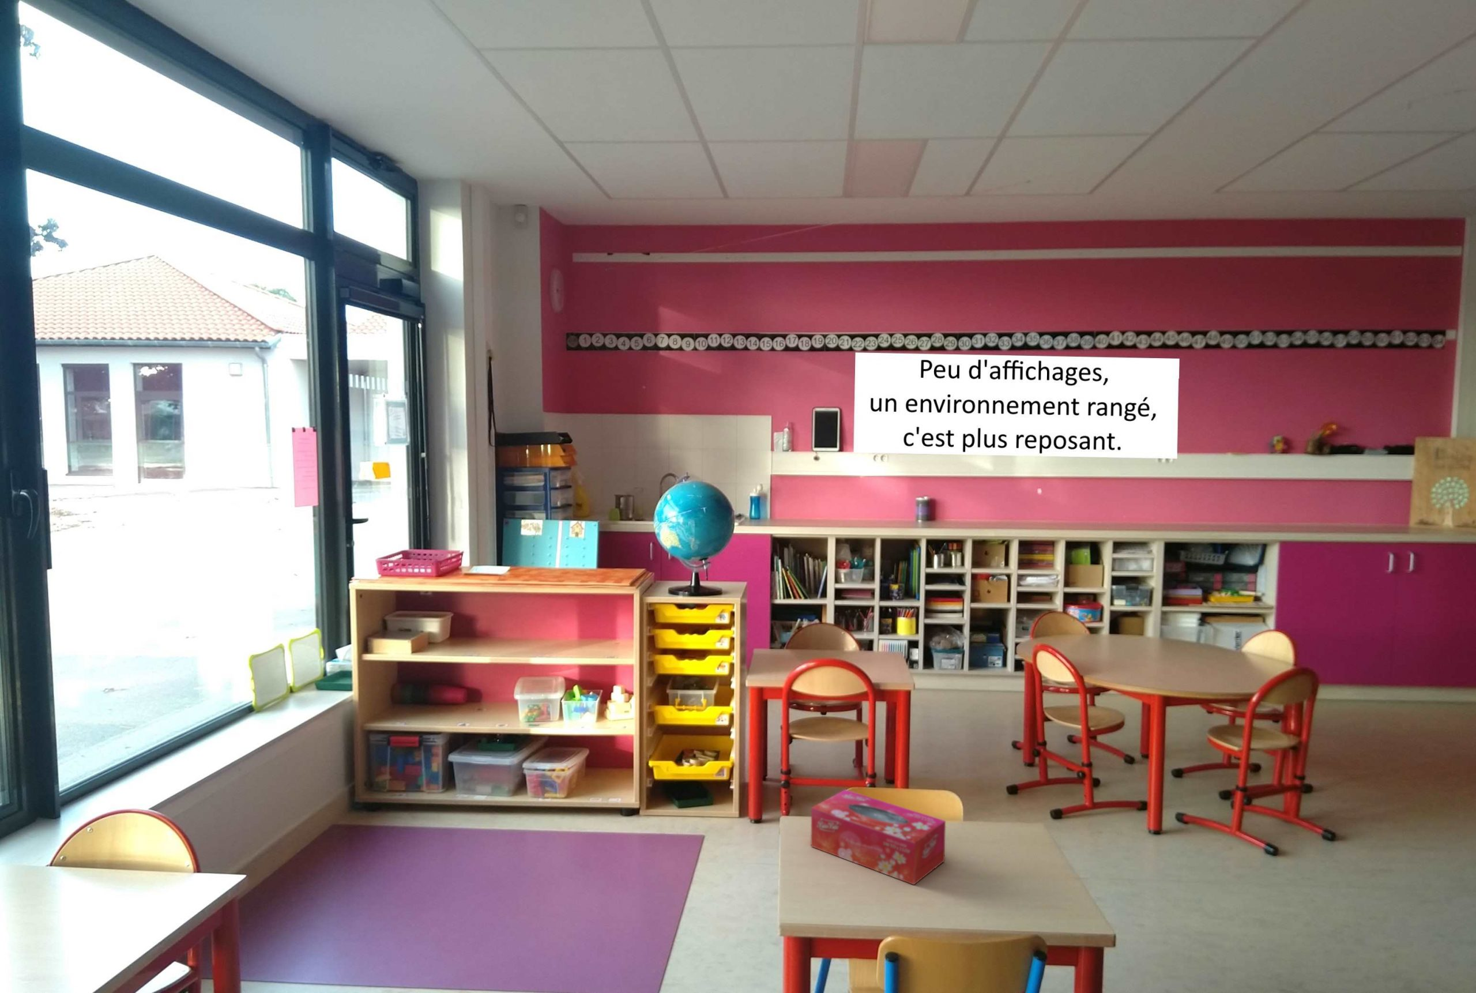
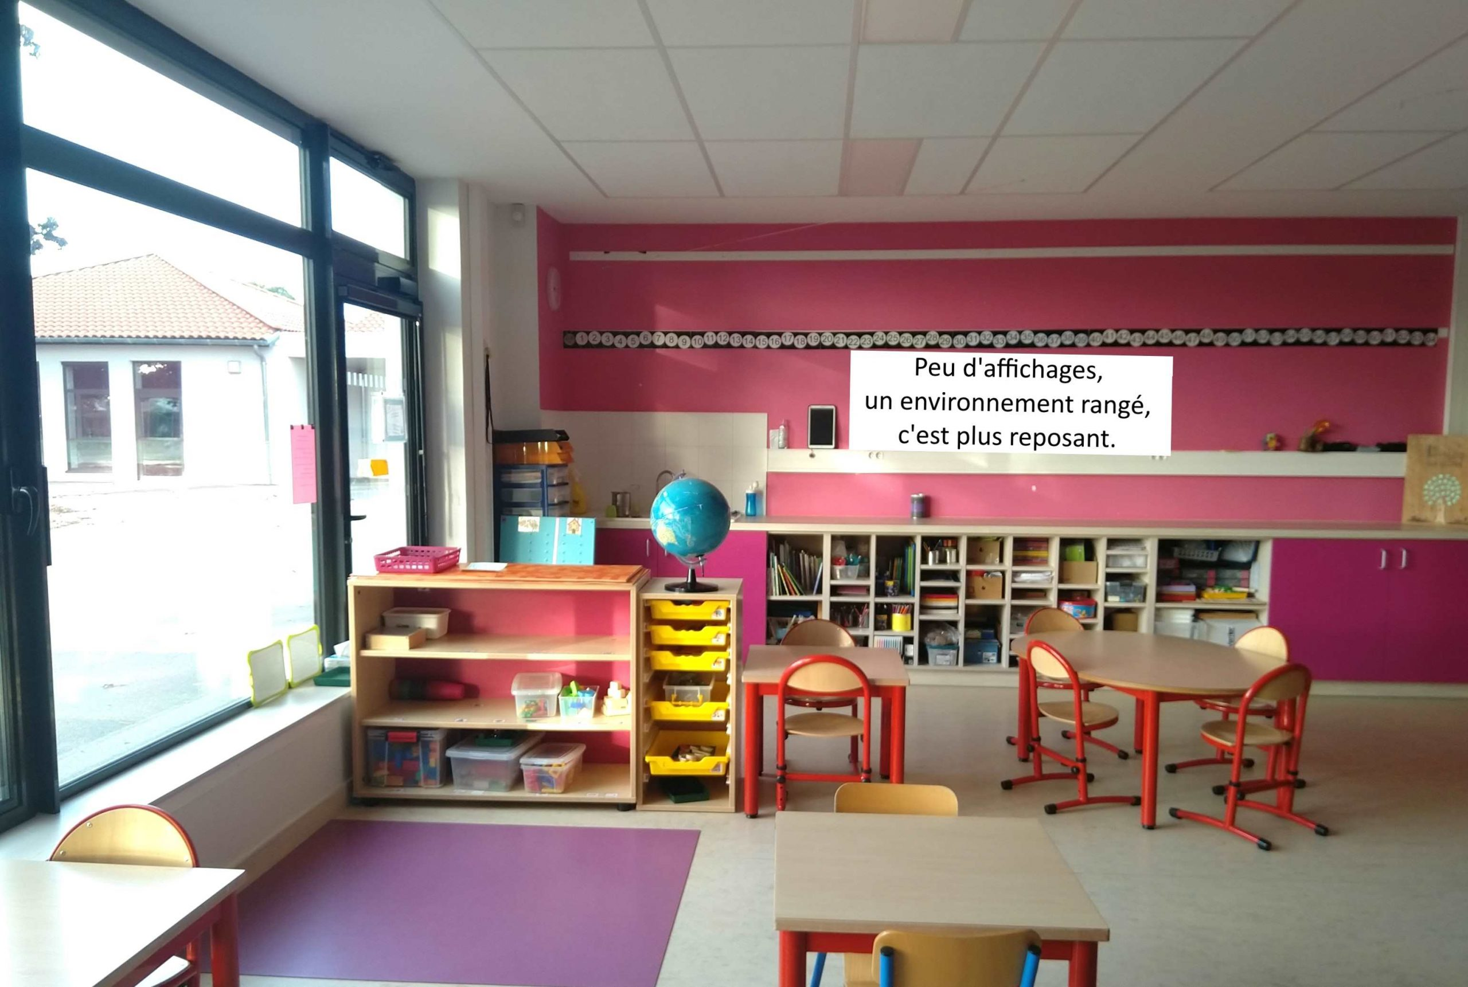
- tissue box (877, 833)
